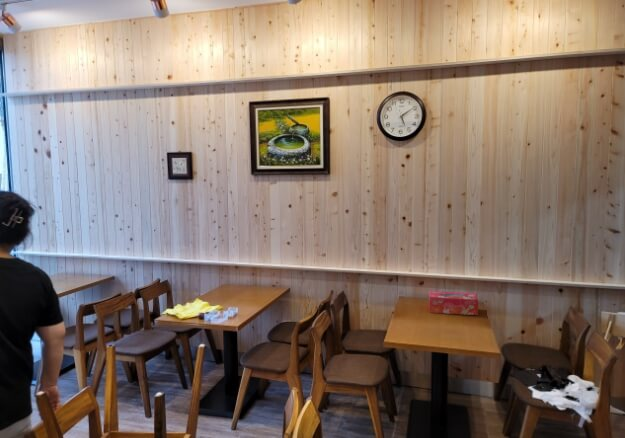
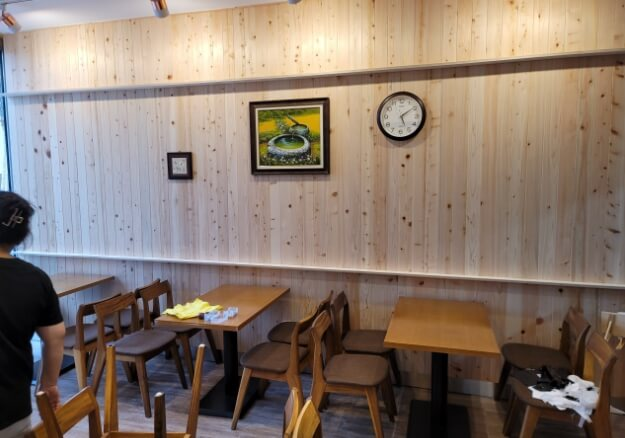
- tissue box (452, 302)
